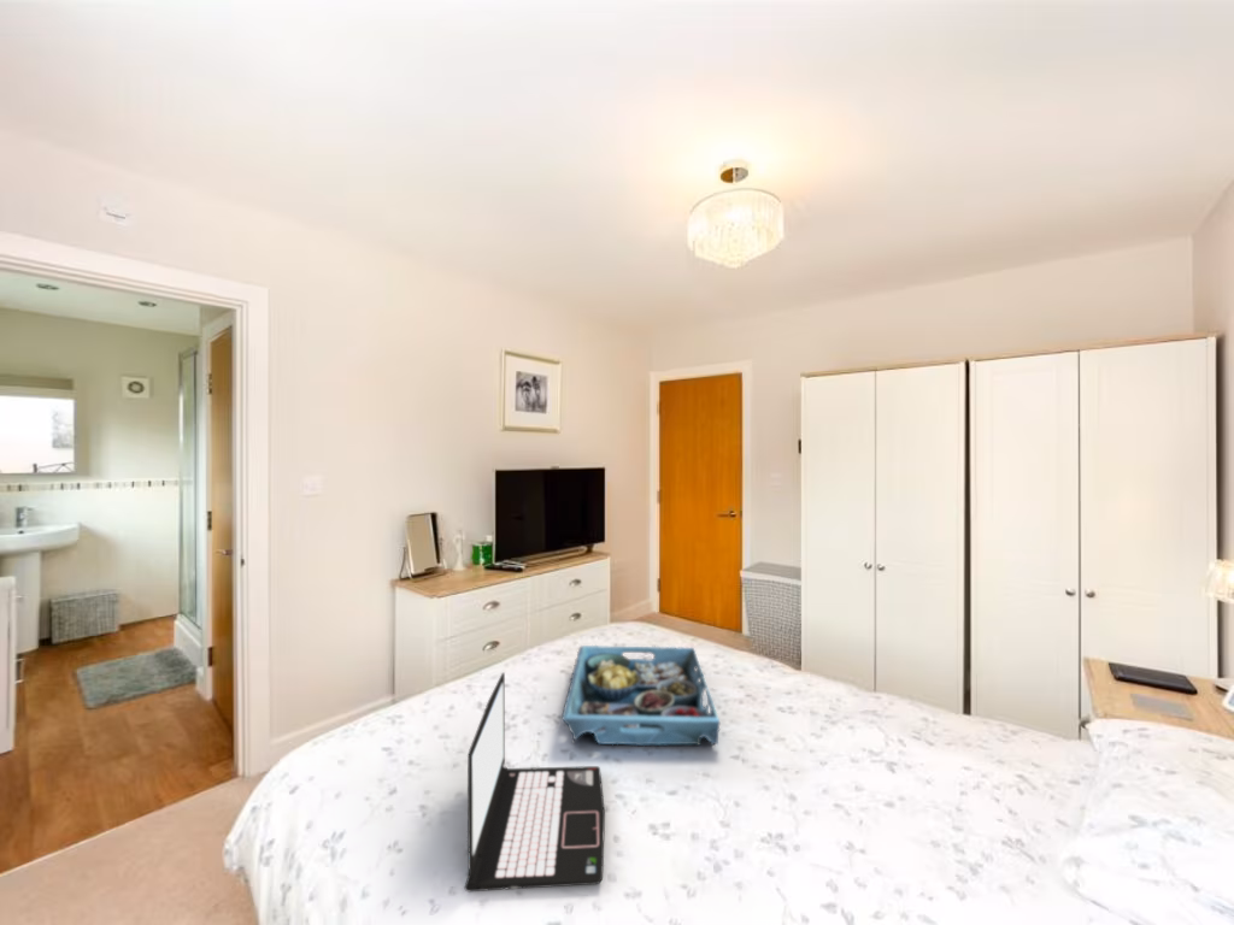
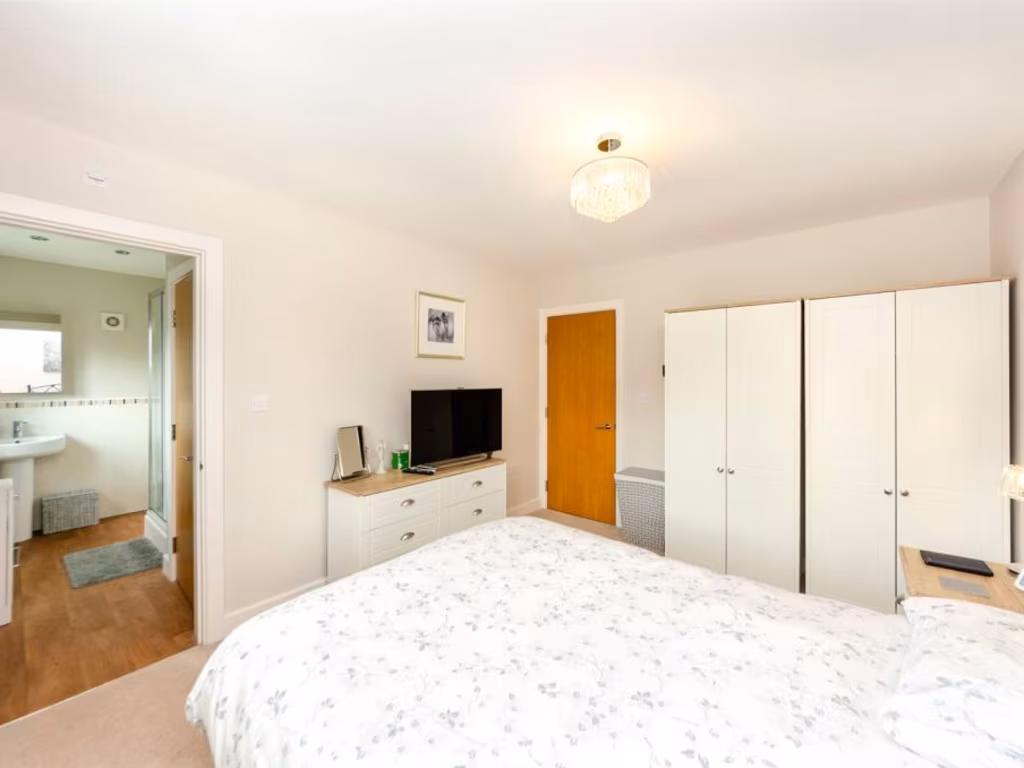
- laptop (545, 767)
- serving tray (637, 688)
